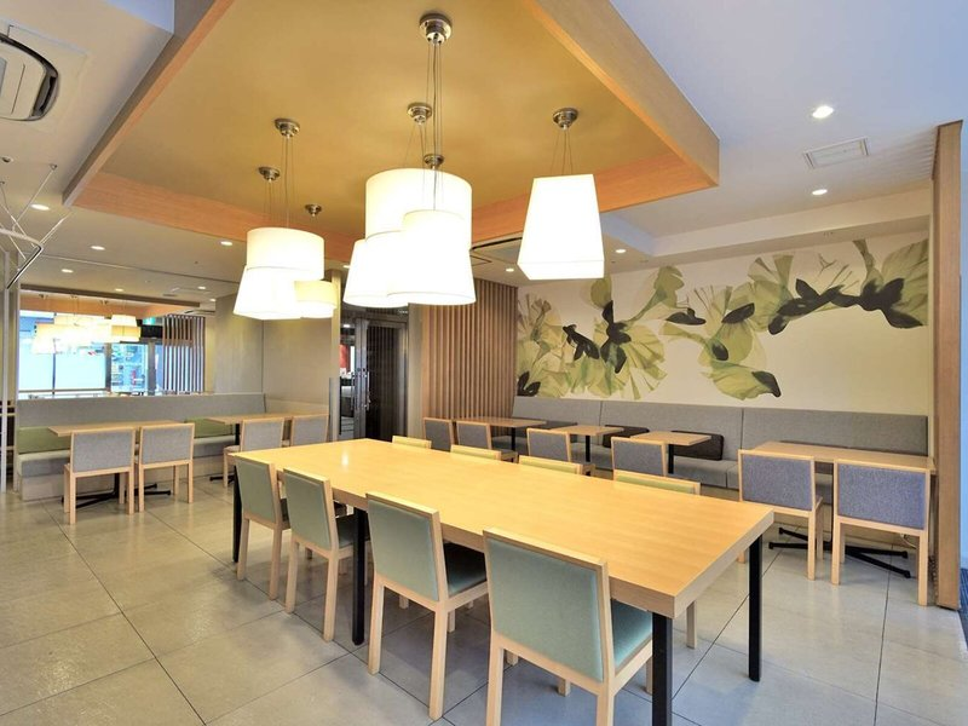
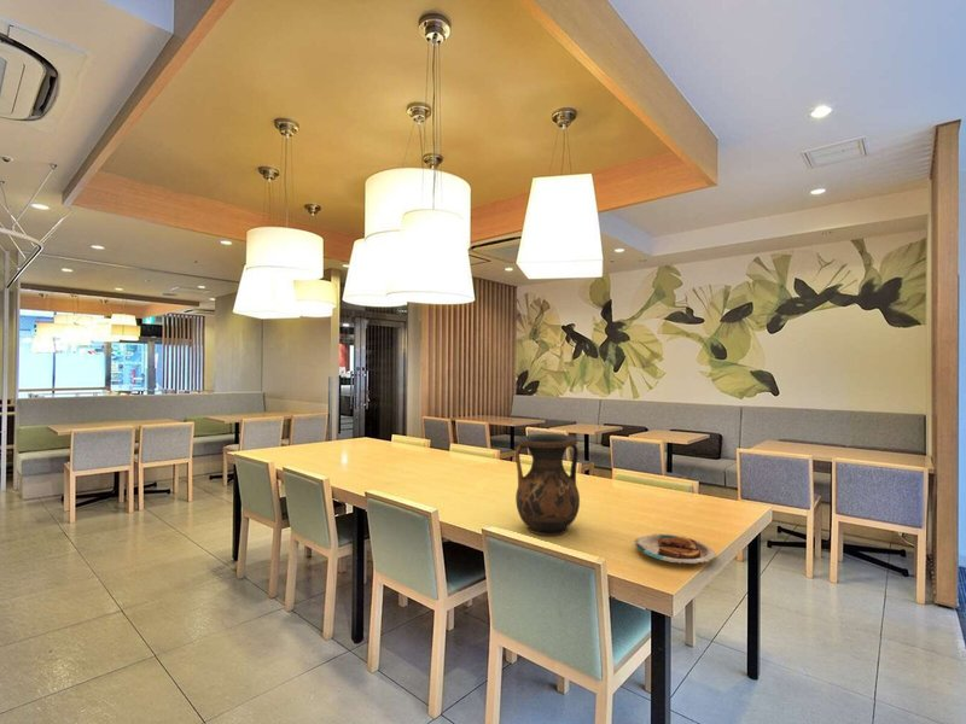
+ plate (673, 548)
+ vase (547, 483)
